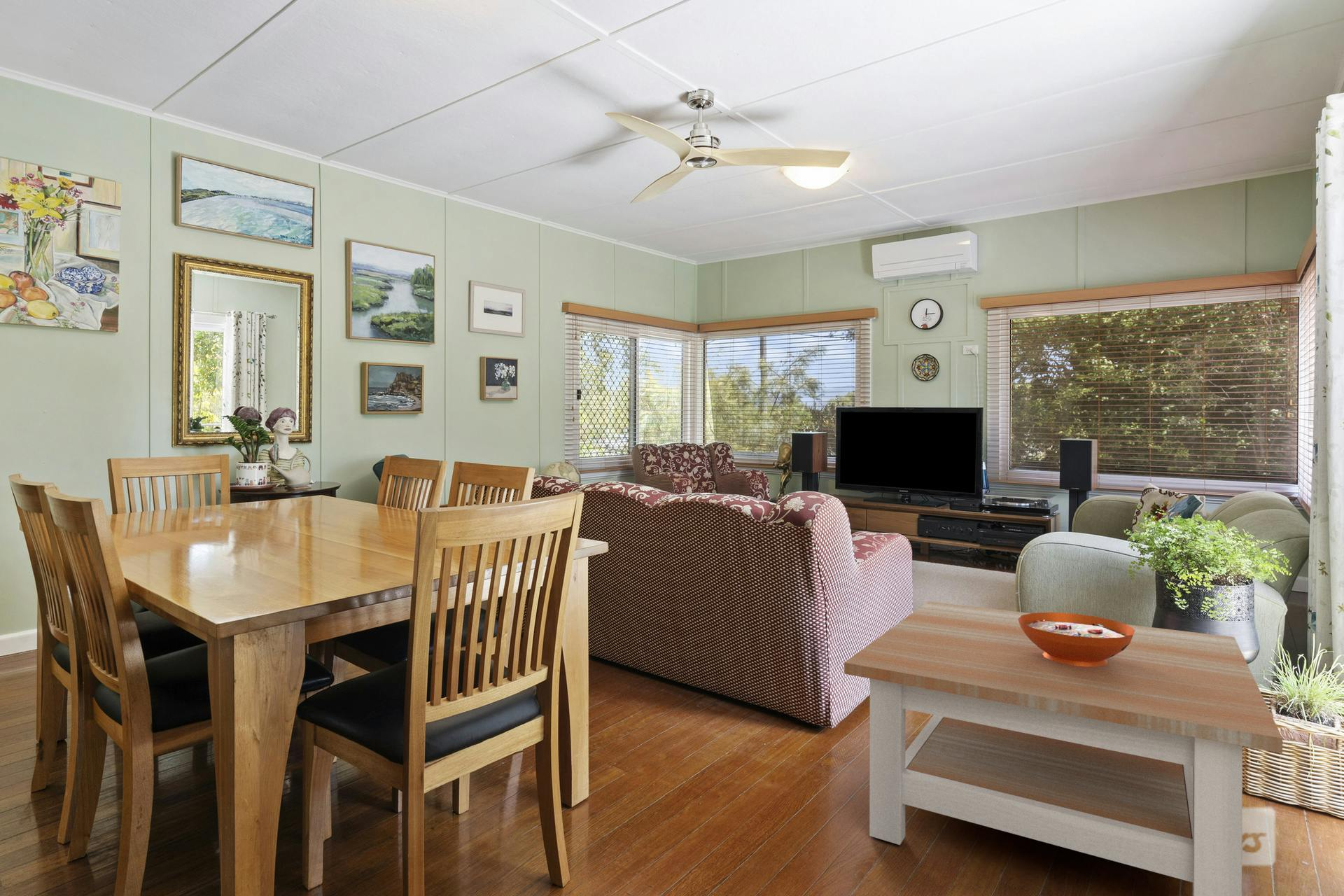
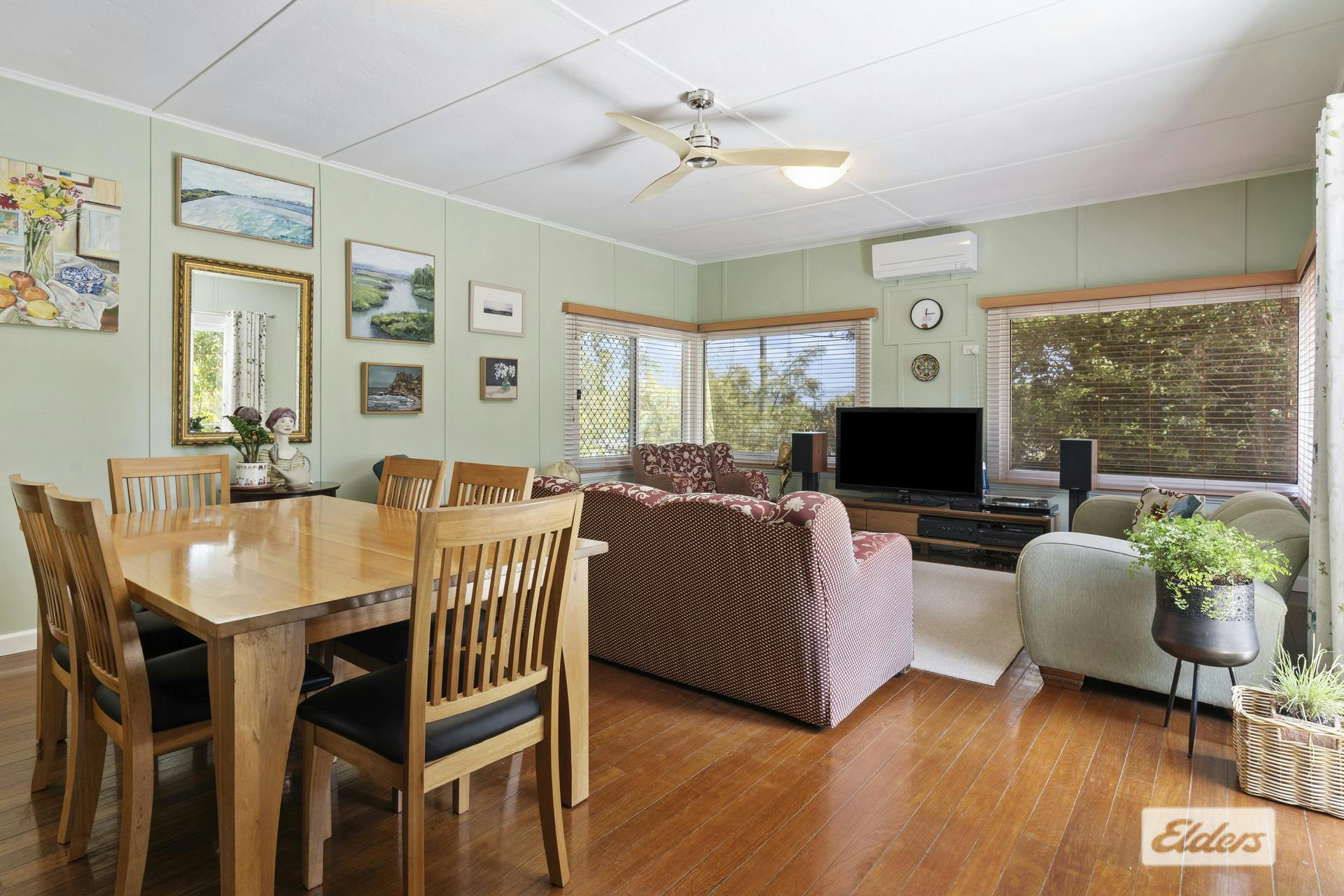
- decorative bowl (1074, 640)
- coffee table (1051, 729)
